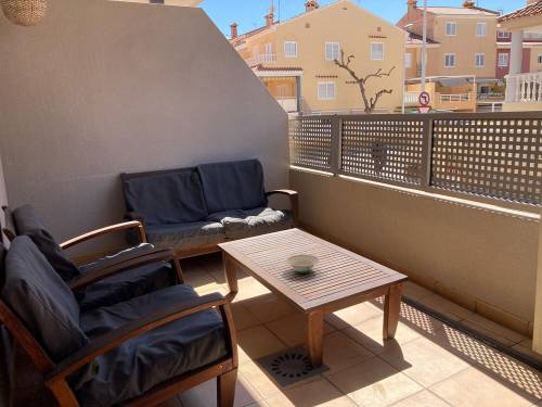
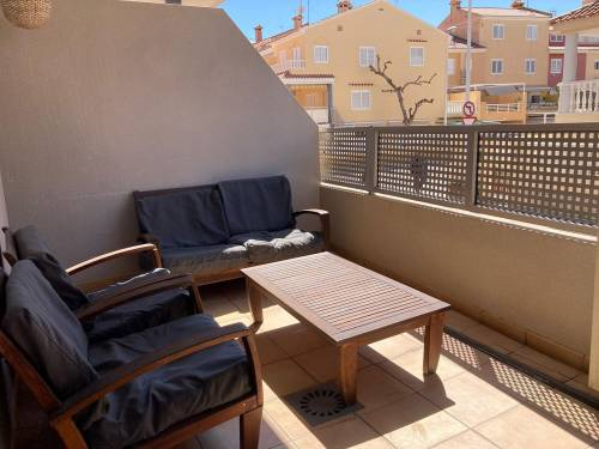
- bowl (302, 266)
